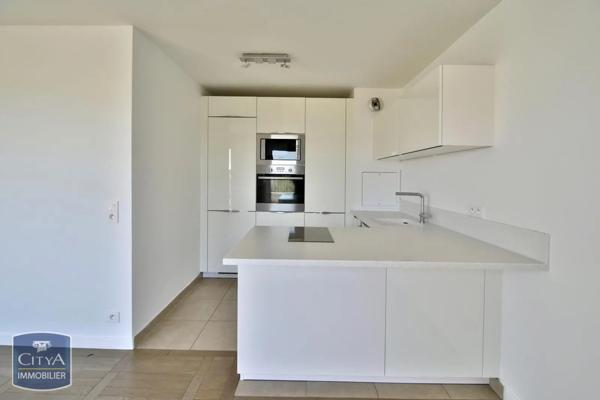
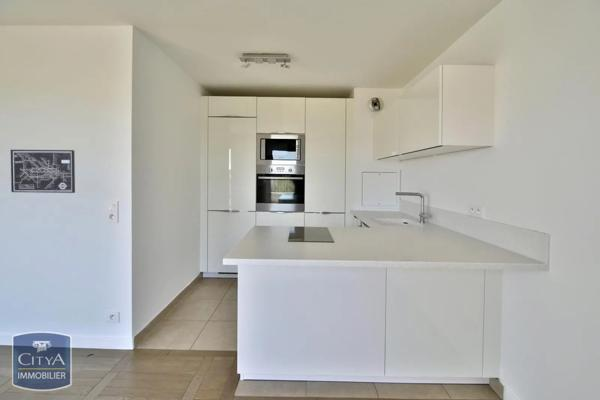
+ wall art (42, 171)
